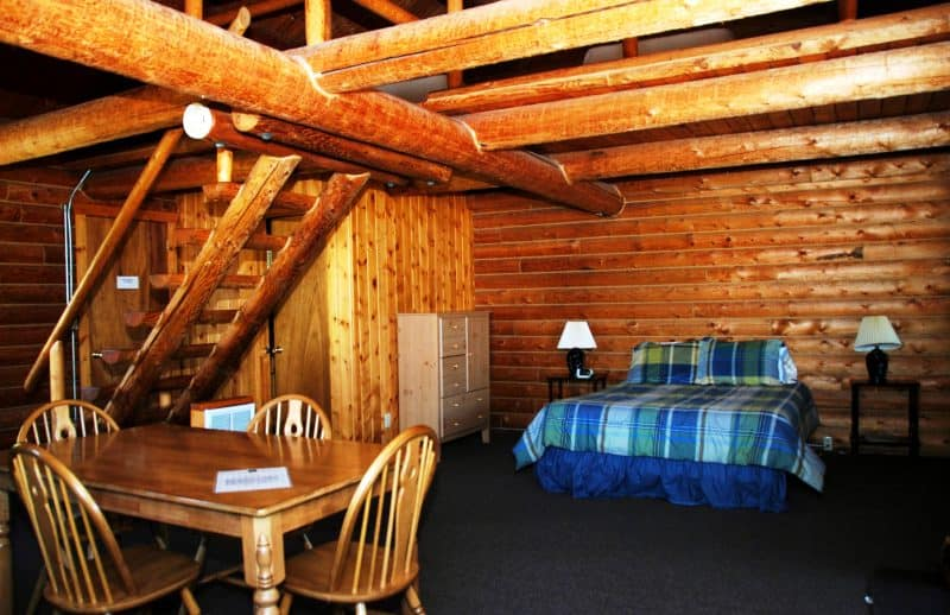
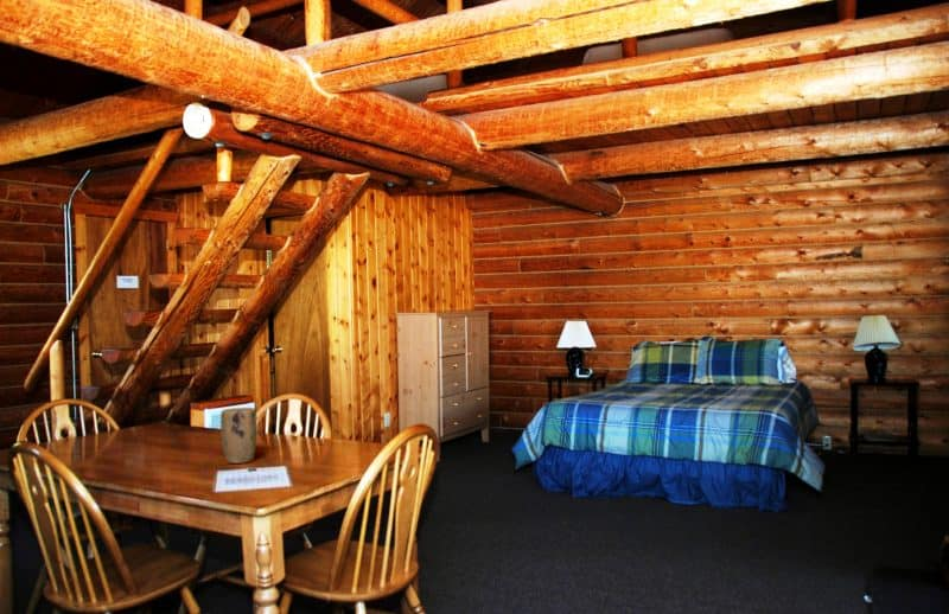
+ plant pot (238, 435)
